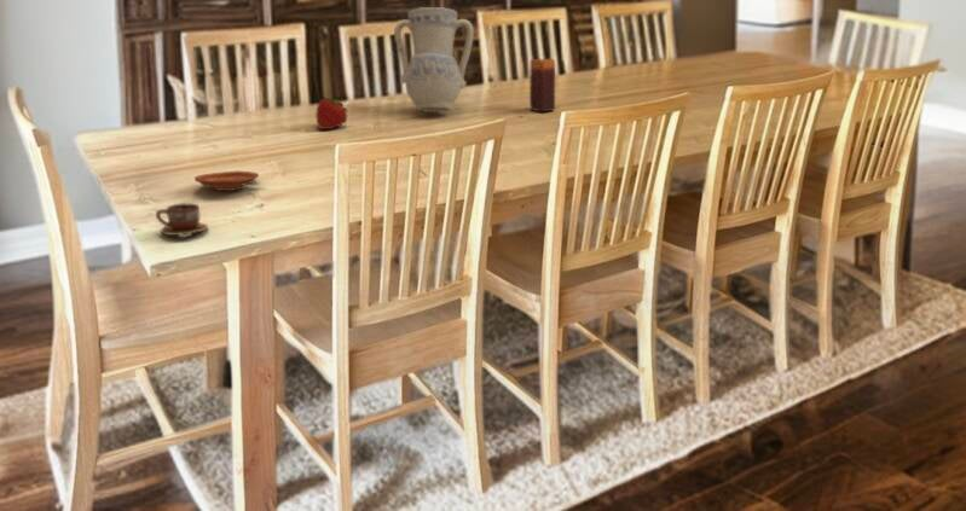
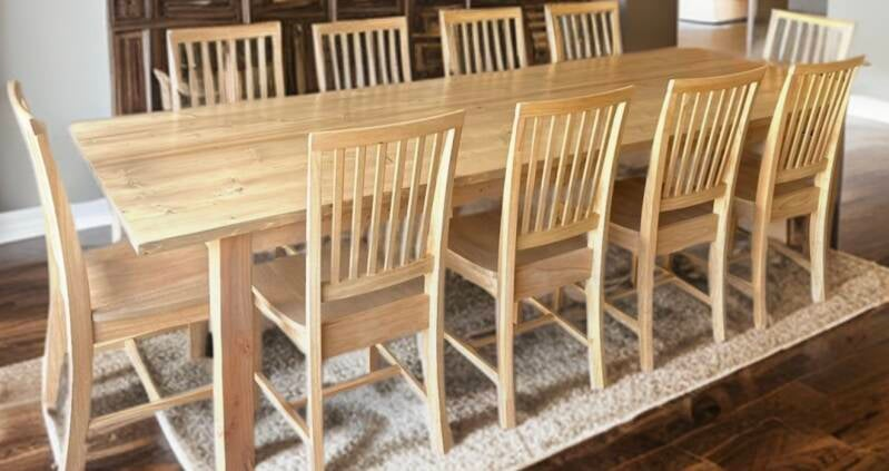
- cup (181, 219)
- plate (227, 182)
- vase (434, 60)
- candle (542, 85)
- fruit (330, 112)
